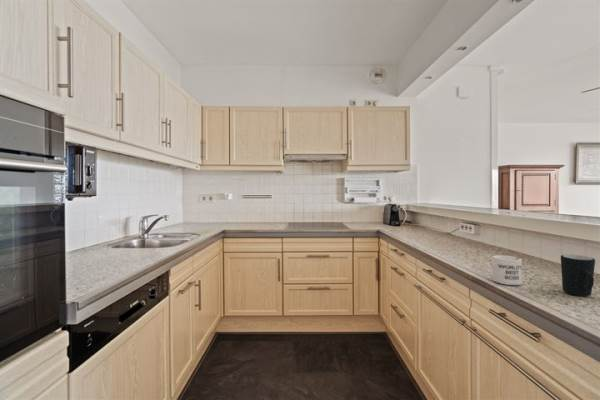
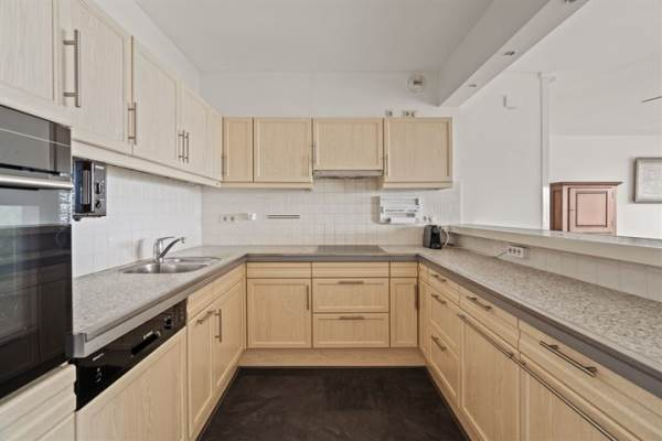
- mug (580, 276)
- mug (504, 268)
